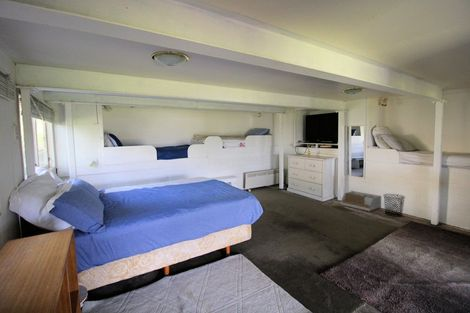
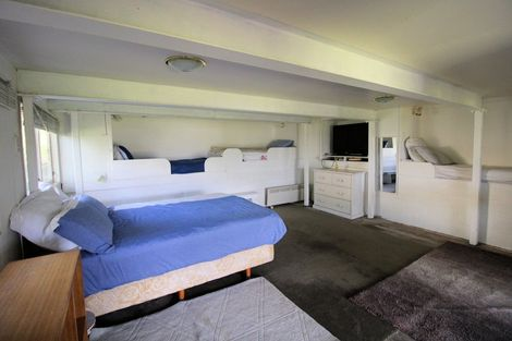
- waste bin (393, 205)
- storage bin (359, 200)
